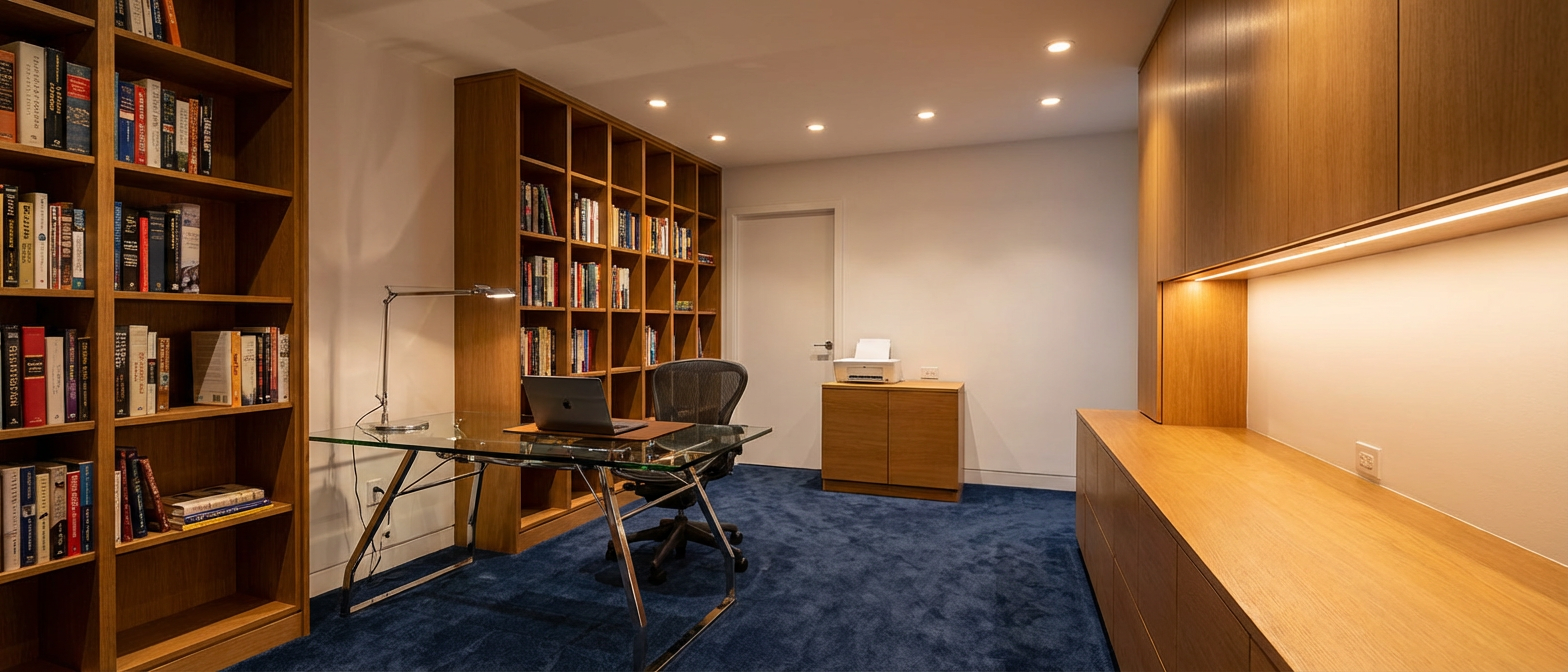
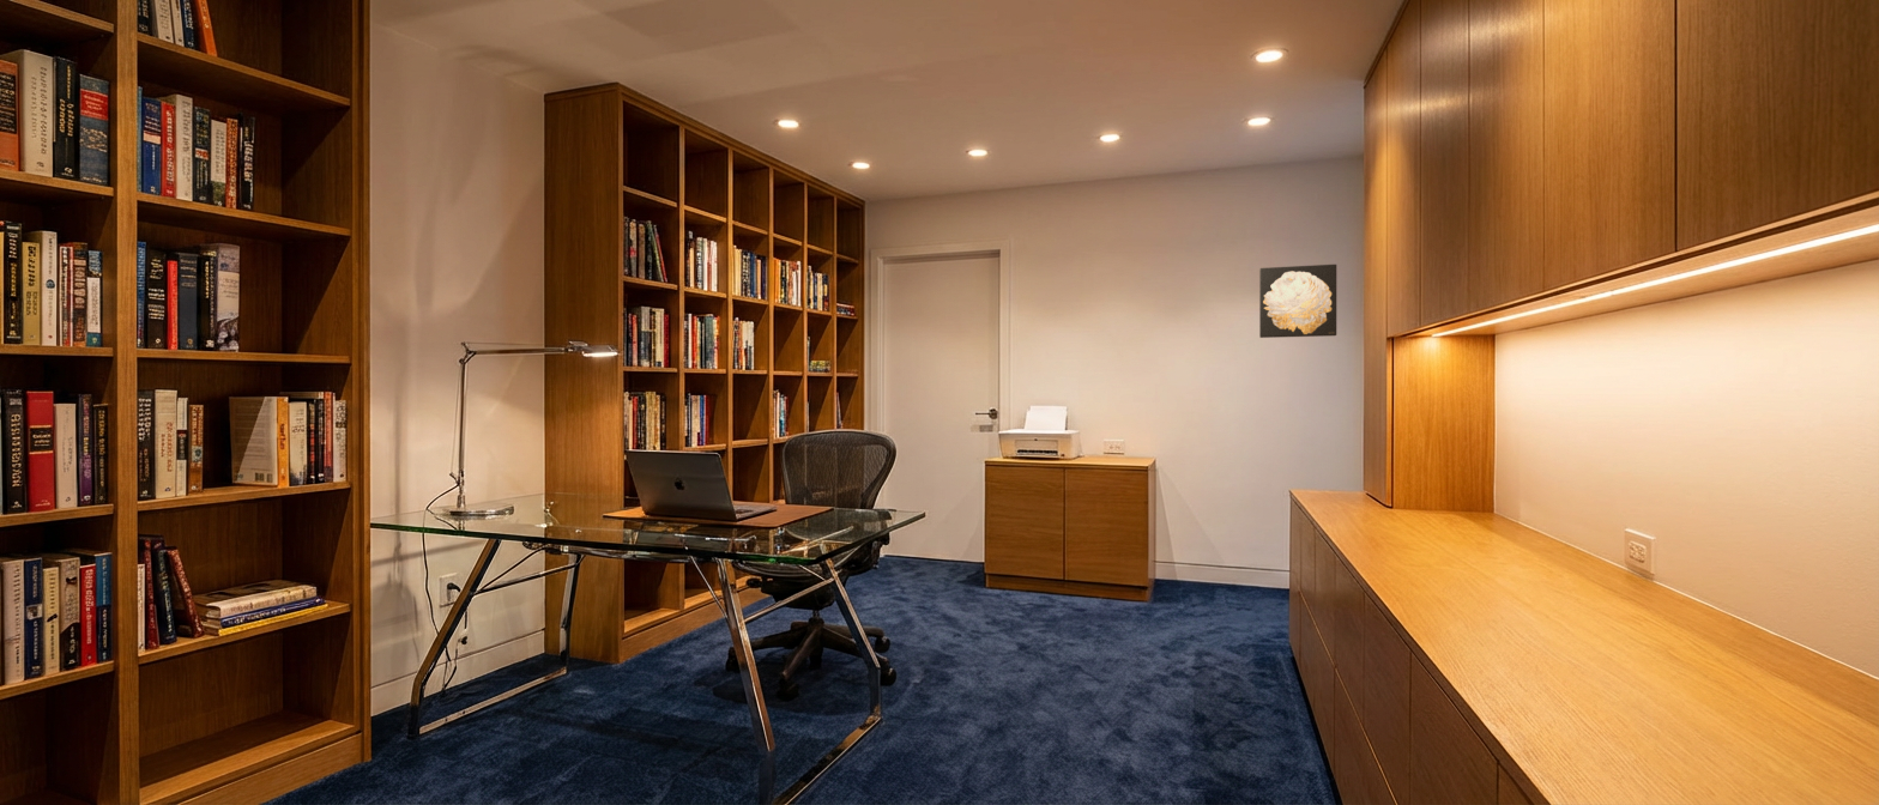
+ wall art (1297, 301)
